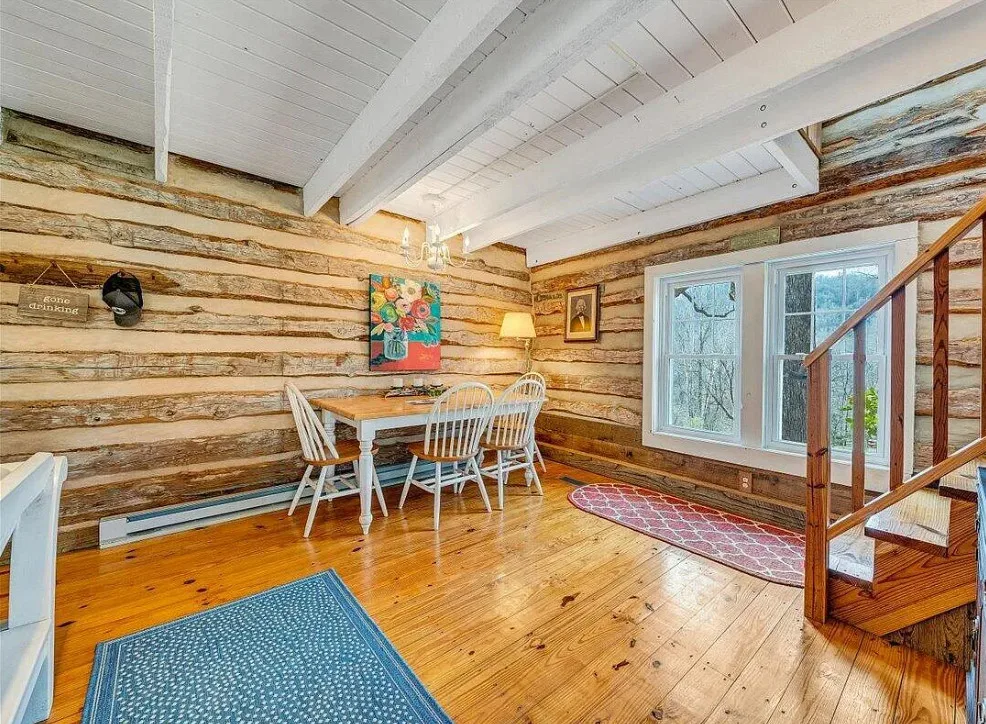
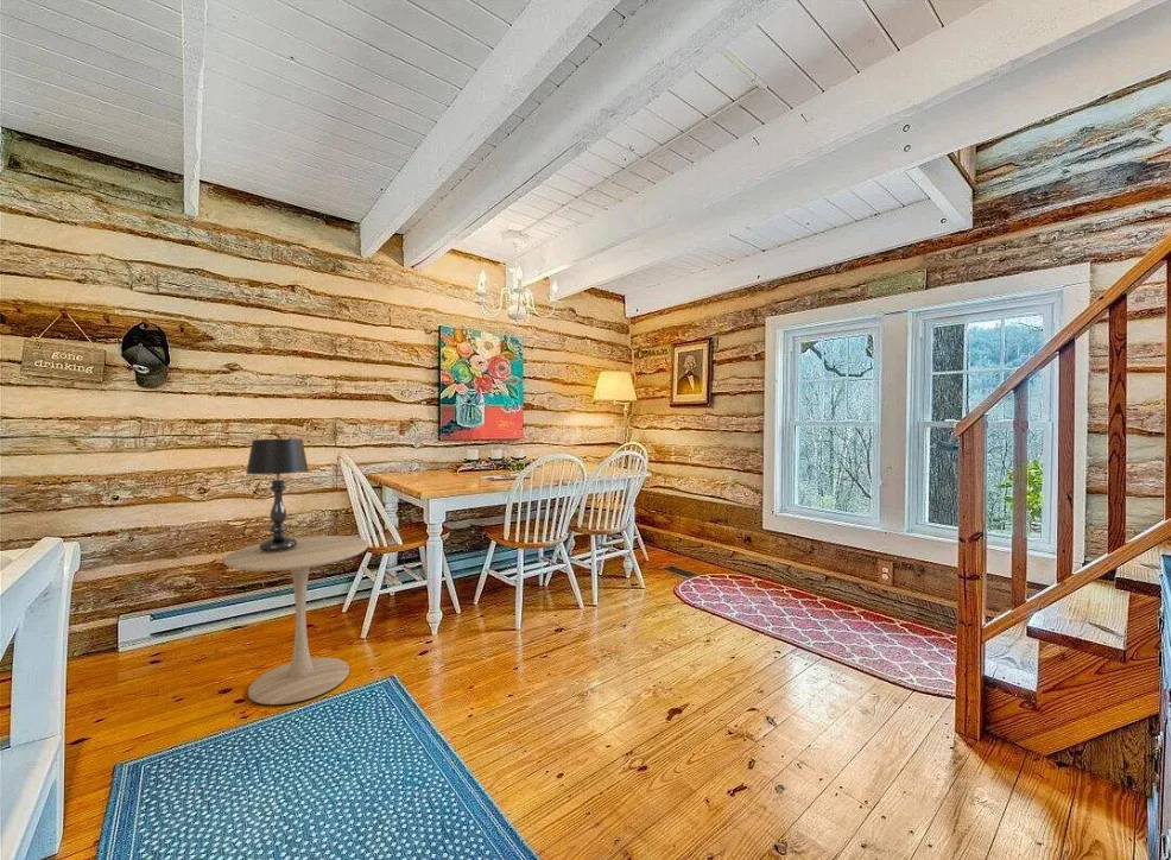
+ table lamp (278, 493)
+ side table (300, 614)
